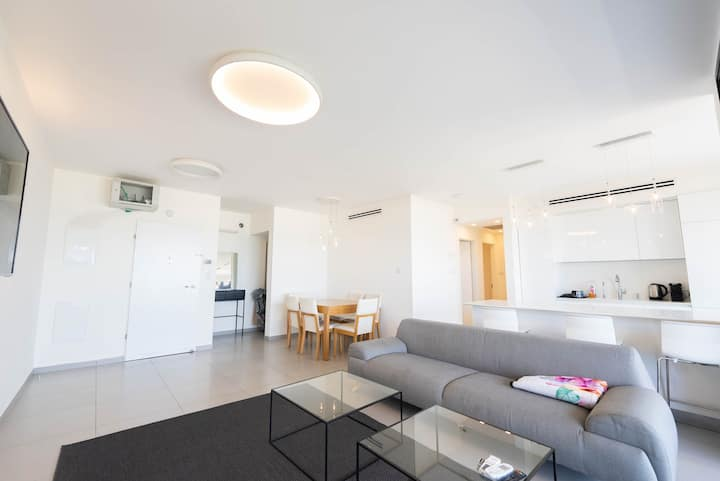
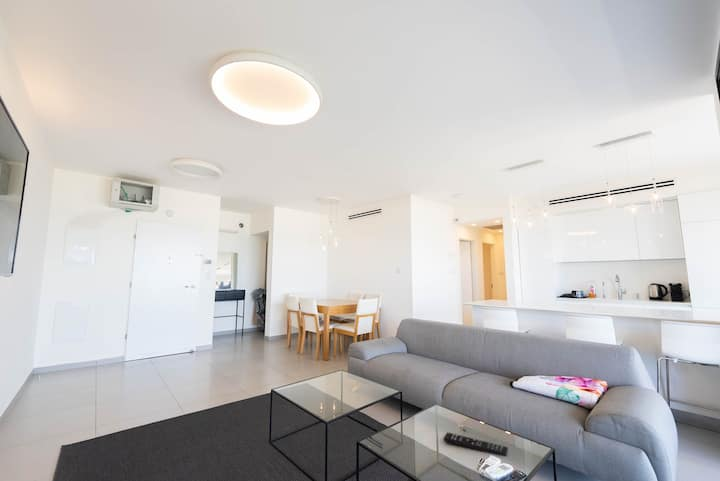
+ remote control (474, 443)
